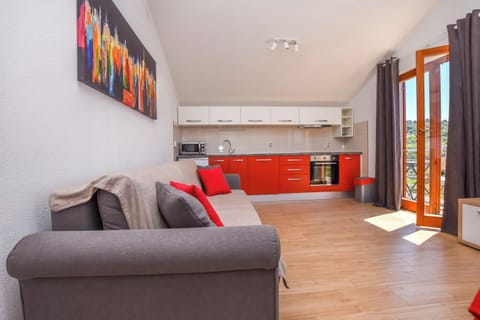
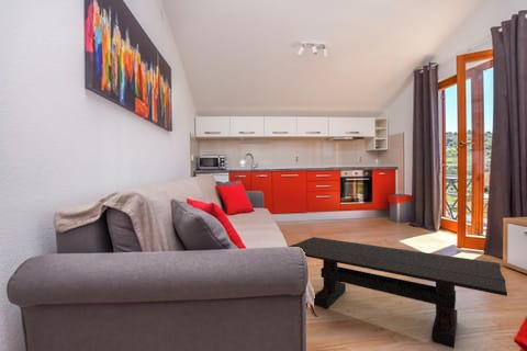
+ coffee table (380, 283)
